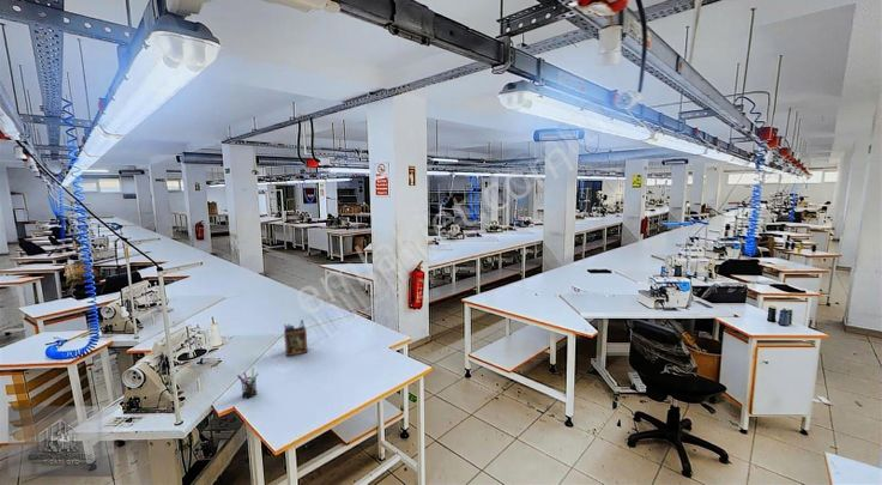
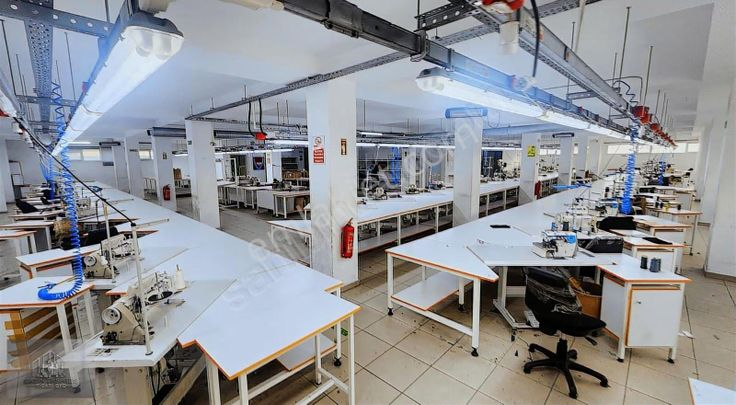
- desk organizer (295, 337)
- pen holder (249, 382)
